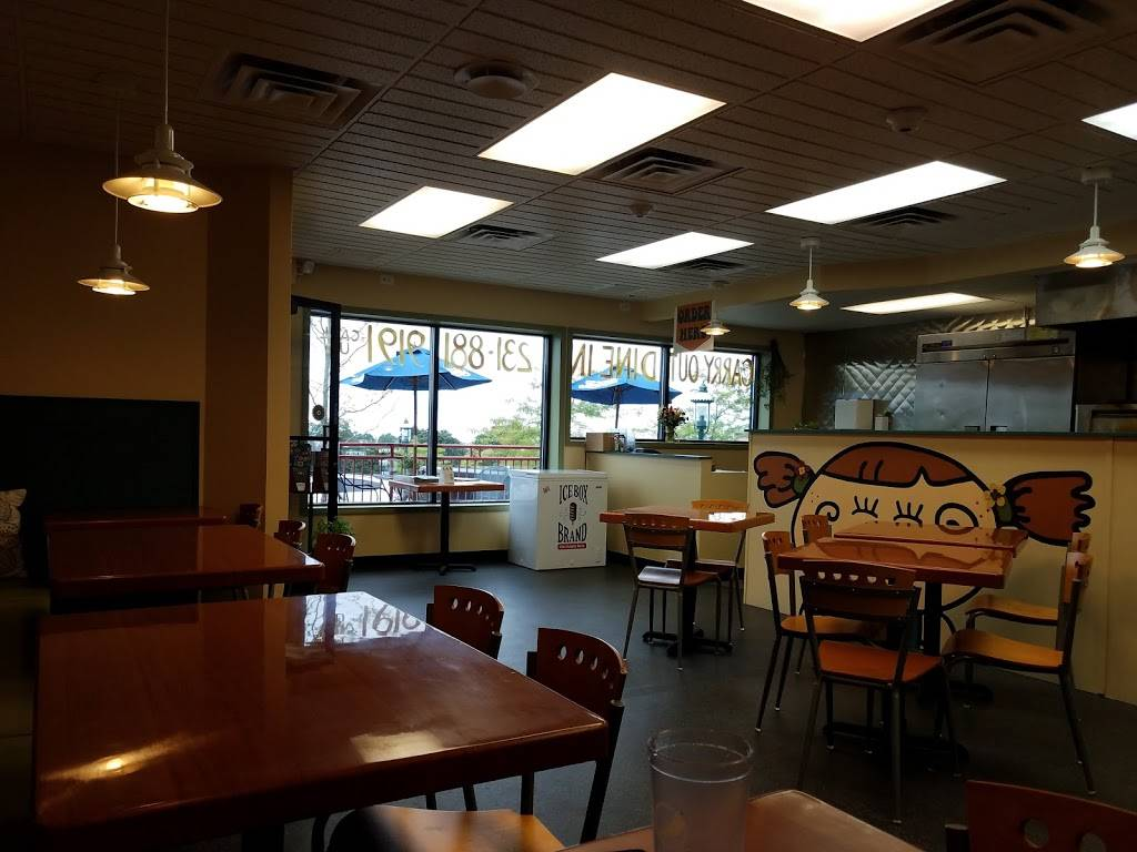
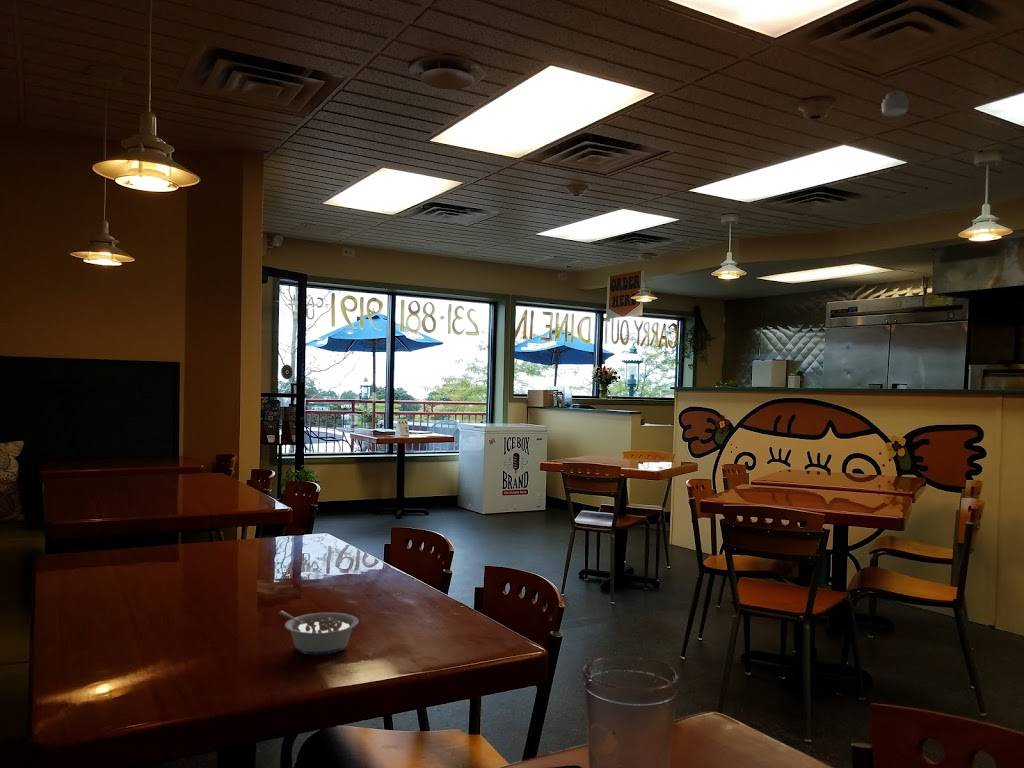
+ legume (318, 632)
+ smoke detector (895, 103)
